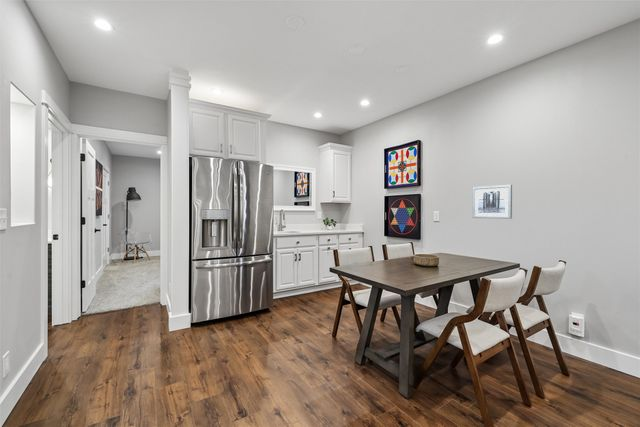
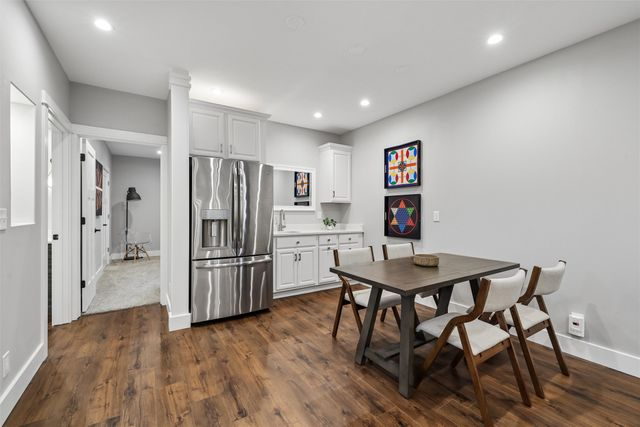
- wall art (491, 202)
